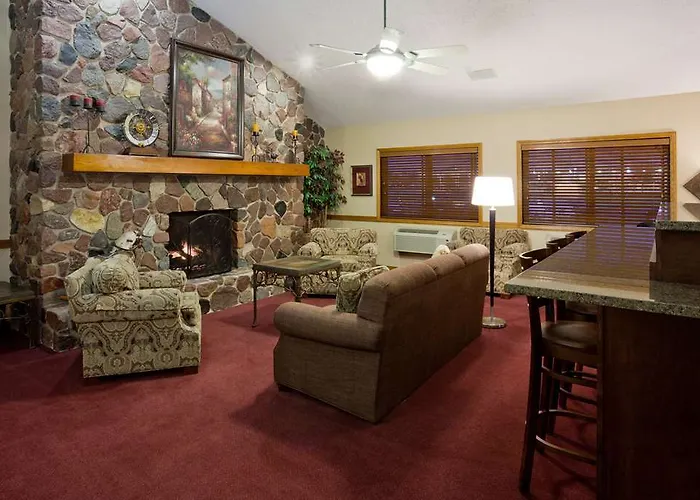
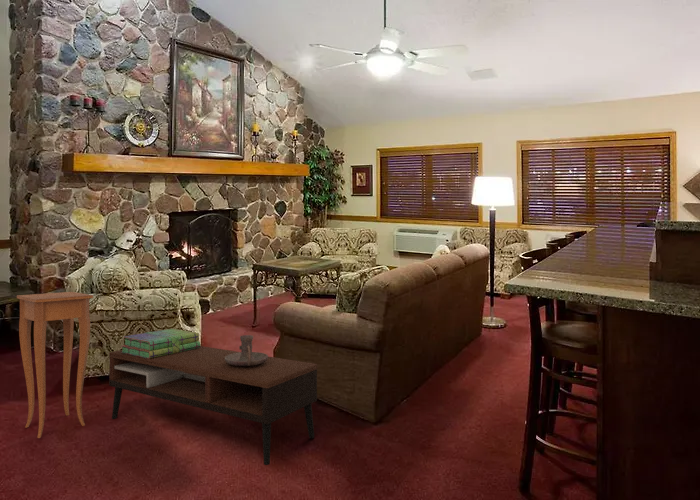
+ stack of books (161, 342)
+ coffee table (208, 392)
+ side table (63, 361)
+ candle holder (247, 350)
